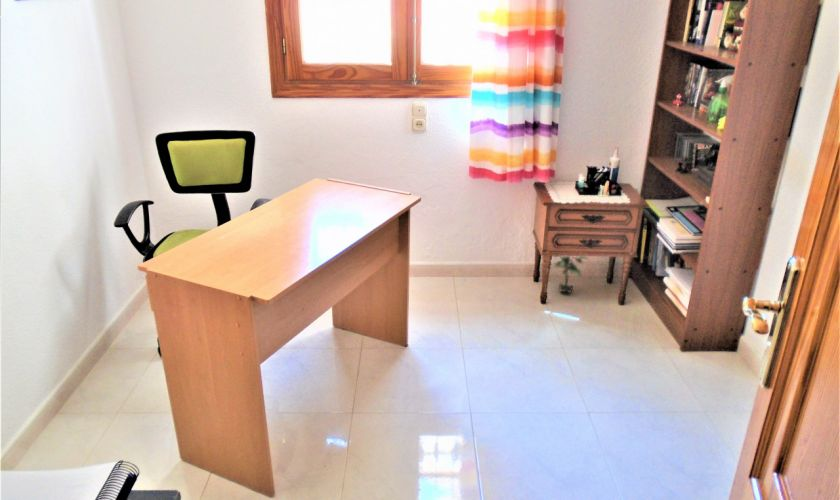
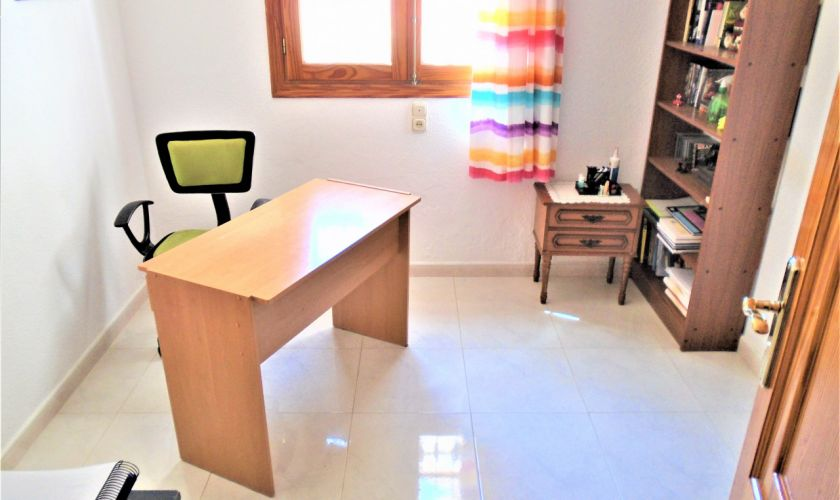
- potted plant (566, 257)
